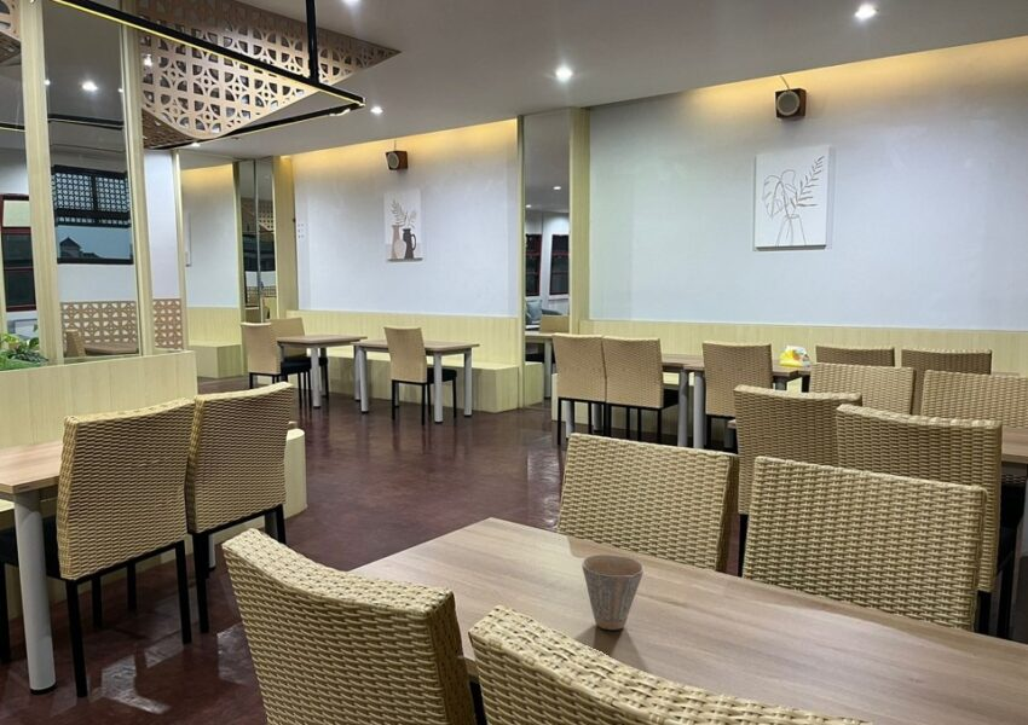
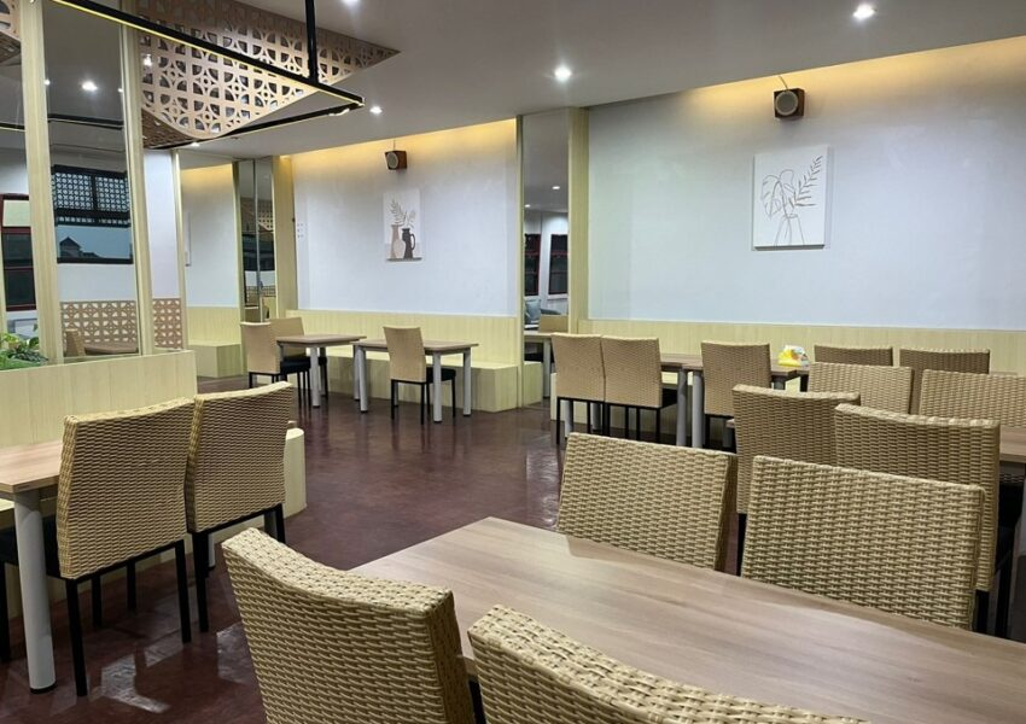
- cup (612, 593)
